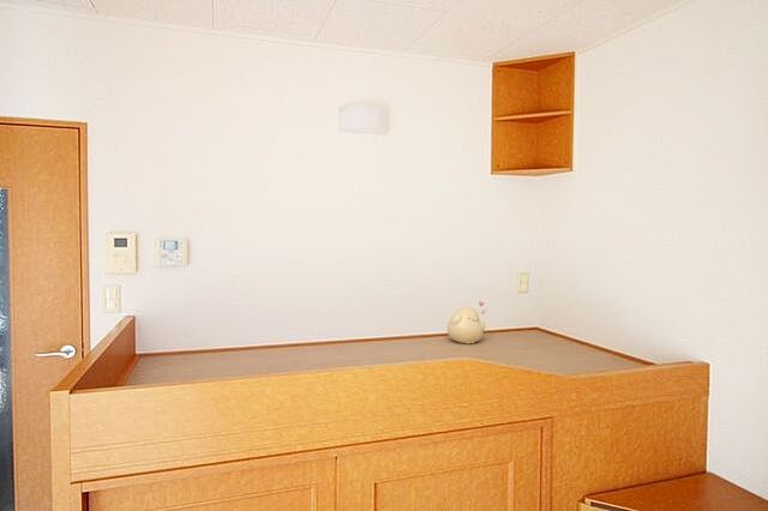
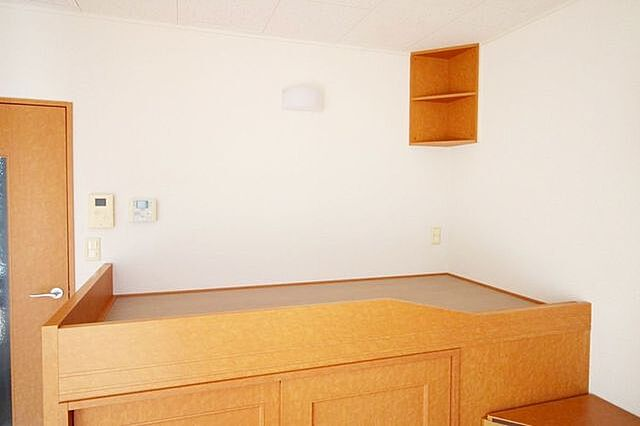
- plush toy (466, 320)
